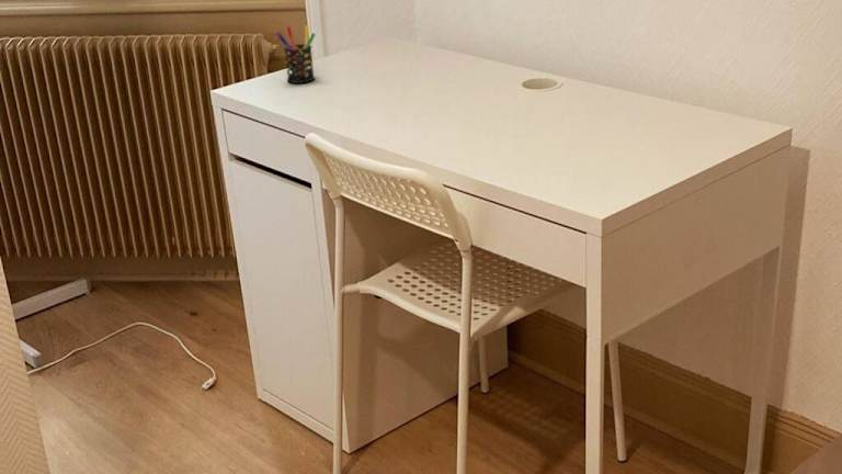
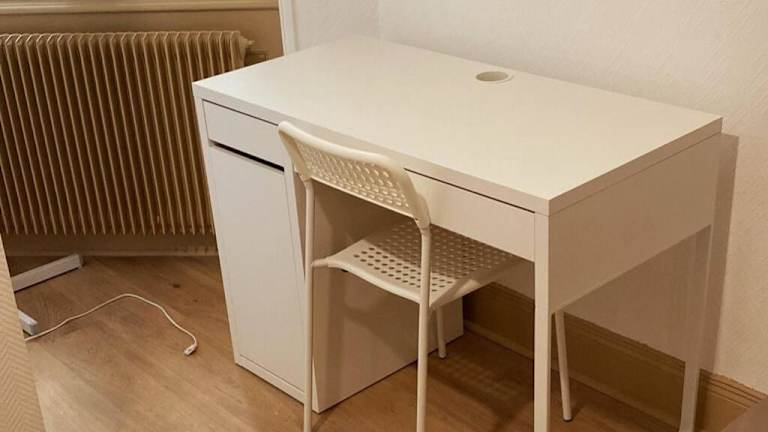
- pen holder (299, 53)
